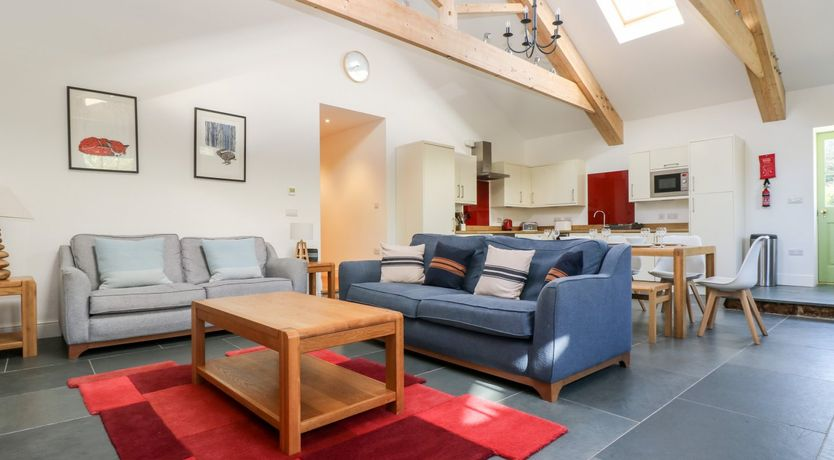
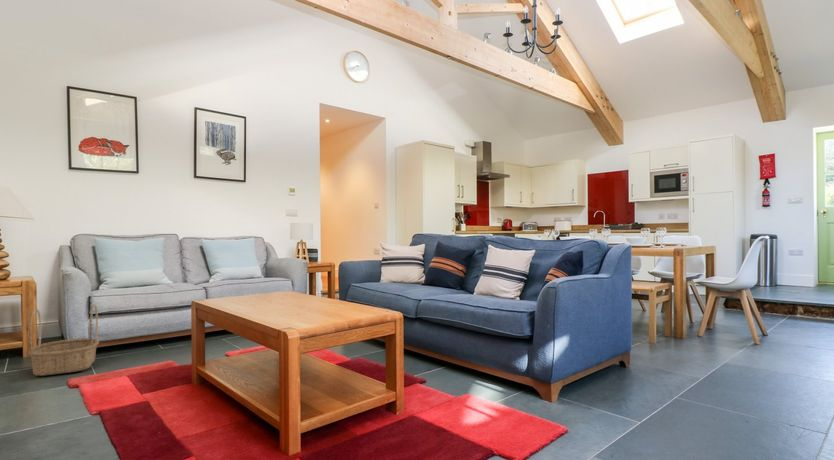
+ basket (65, 340)
